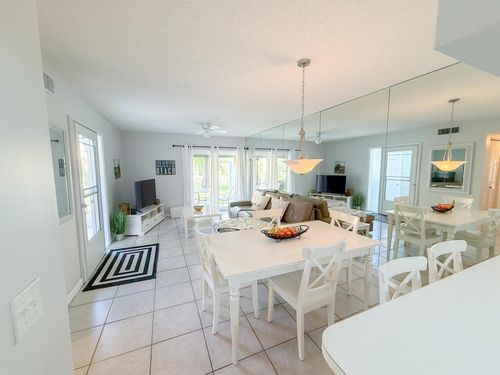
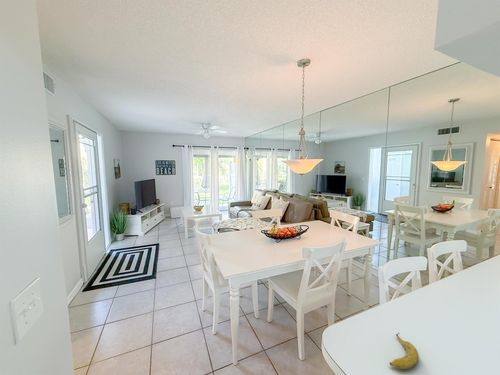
+ banana (405, 348)
